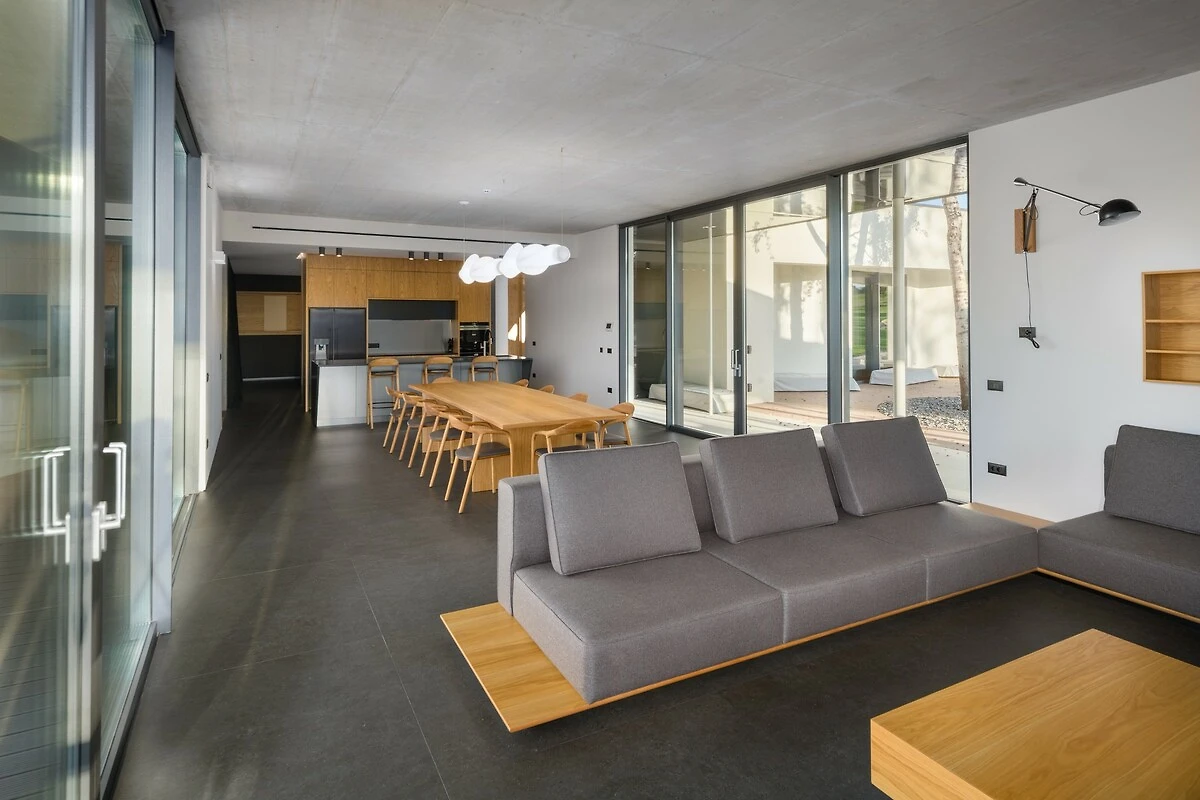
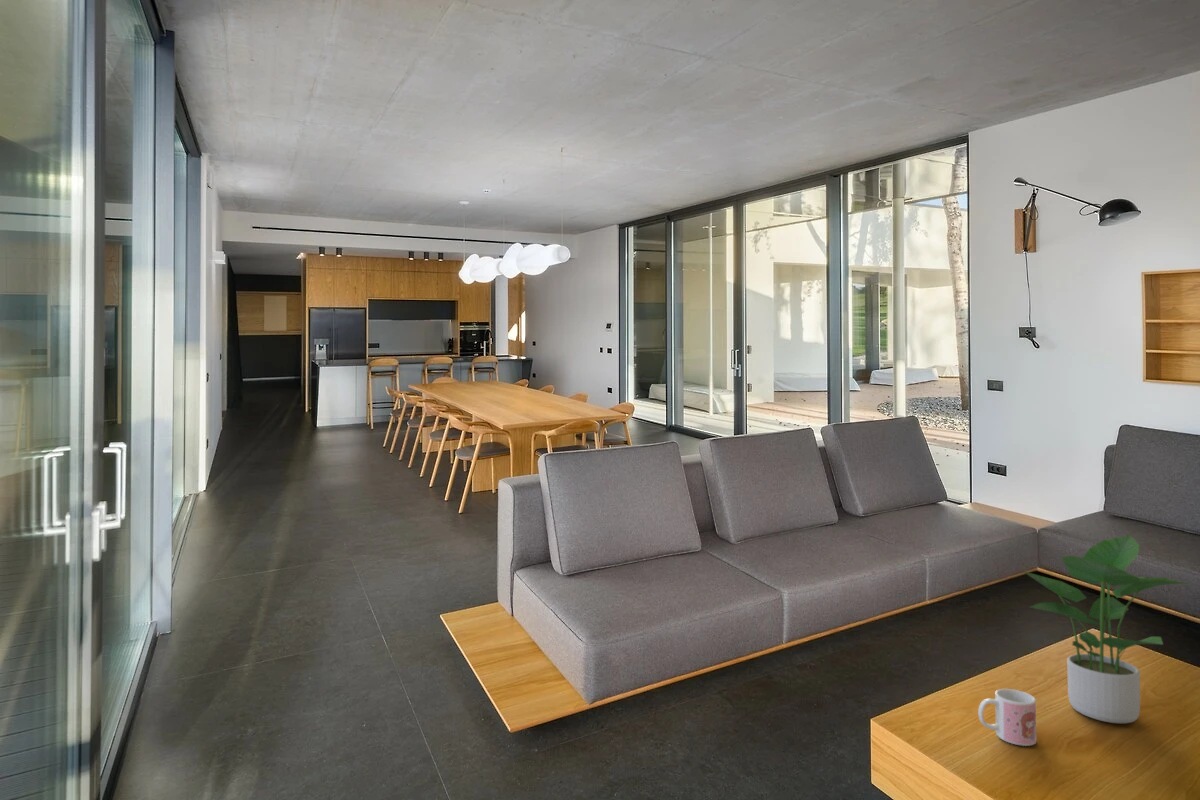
+ mug (1009, 716)
+ potted plant (1089, 623)
